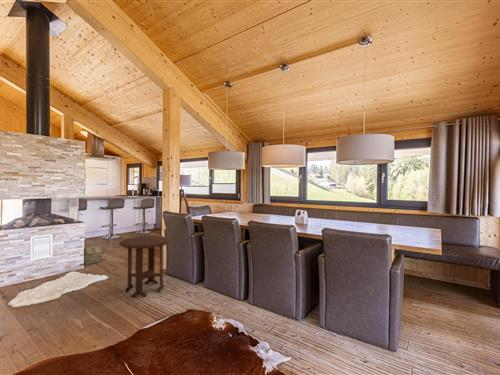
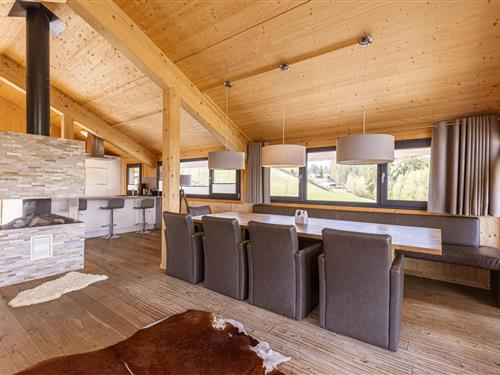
- bag (92, 254)
- side table (148, 264)
